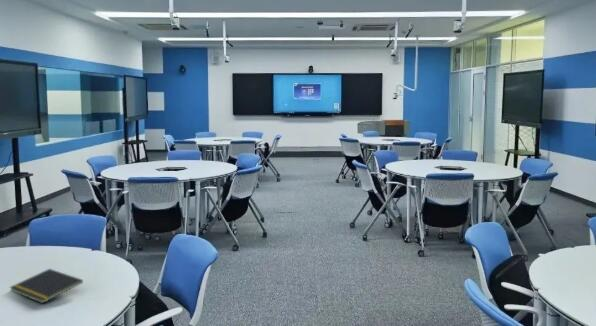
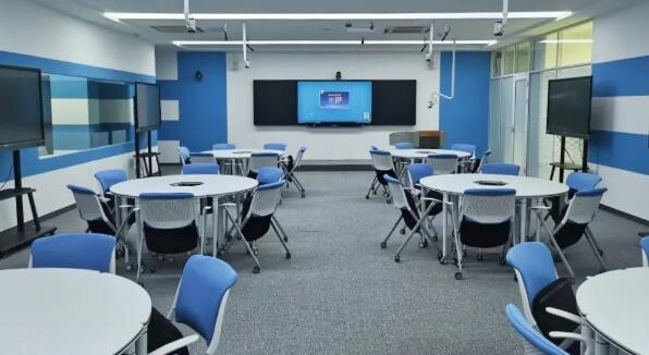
- notepad (46, 284)
